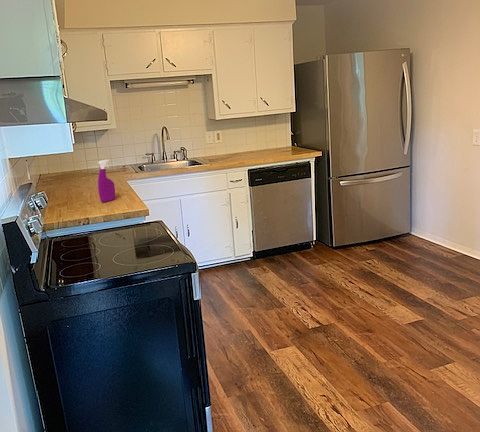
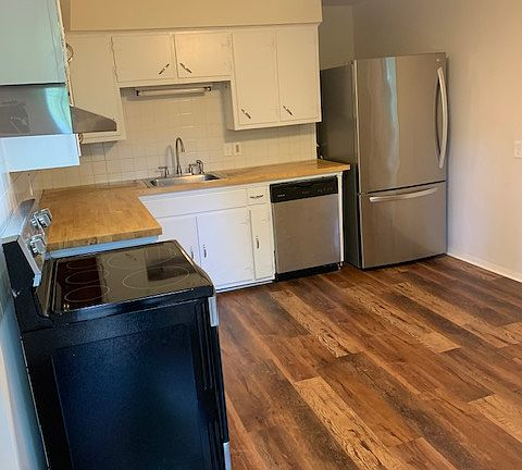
- spray bottle (105, 180)
